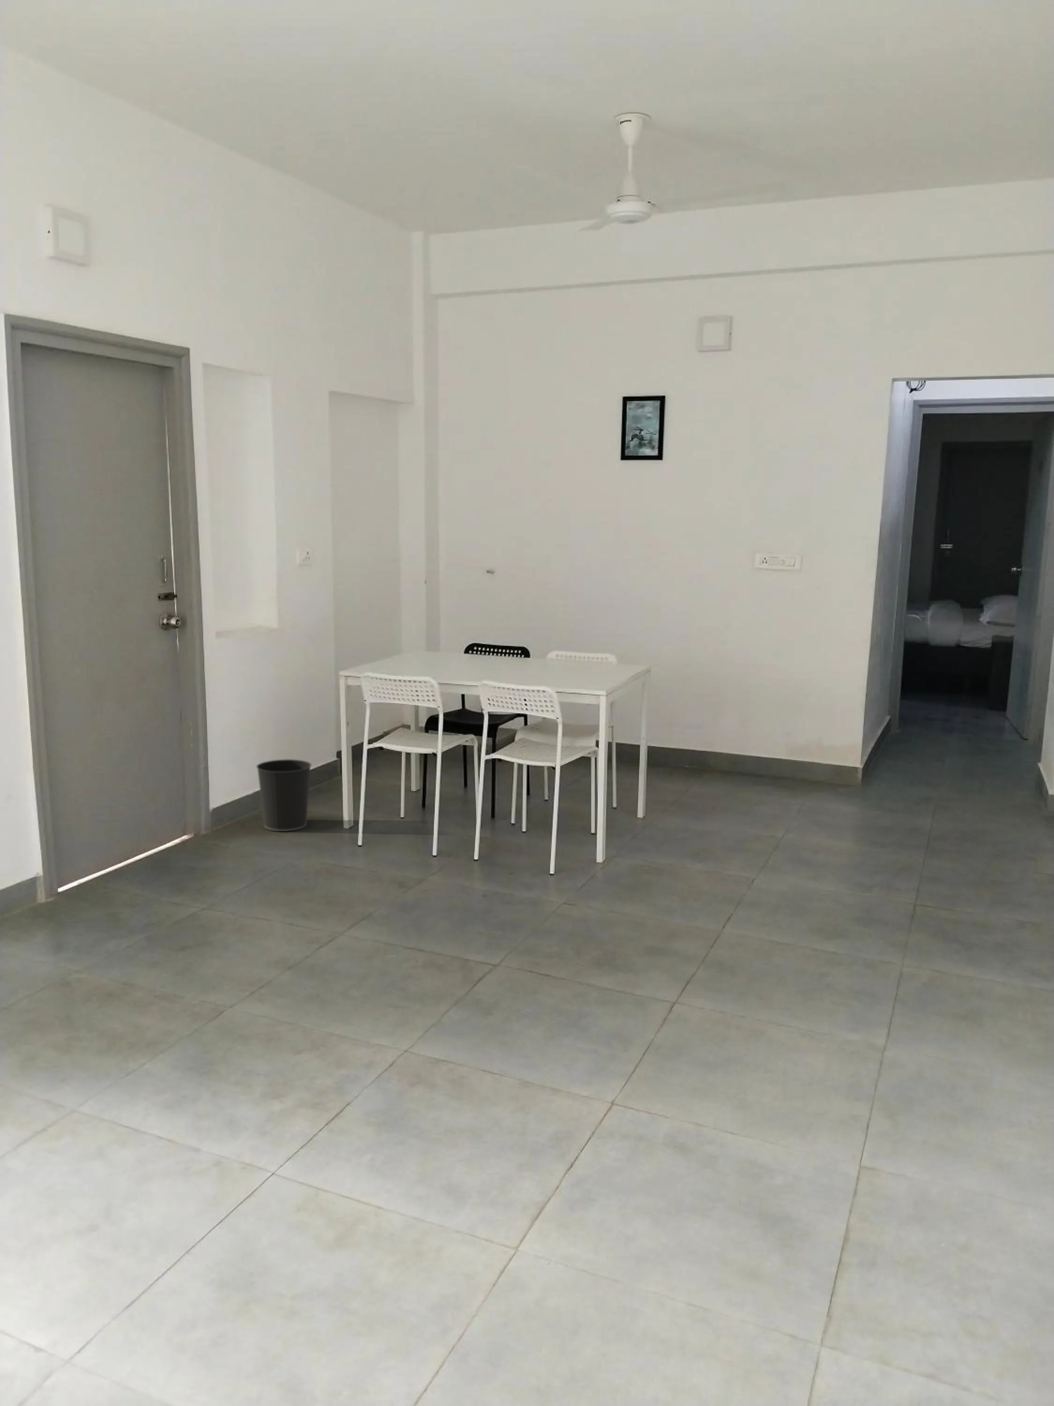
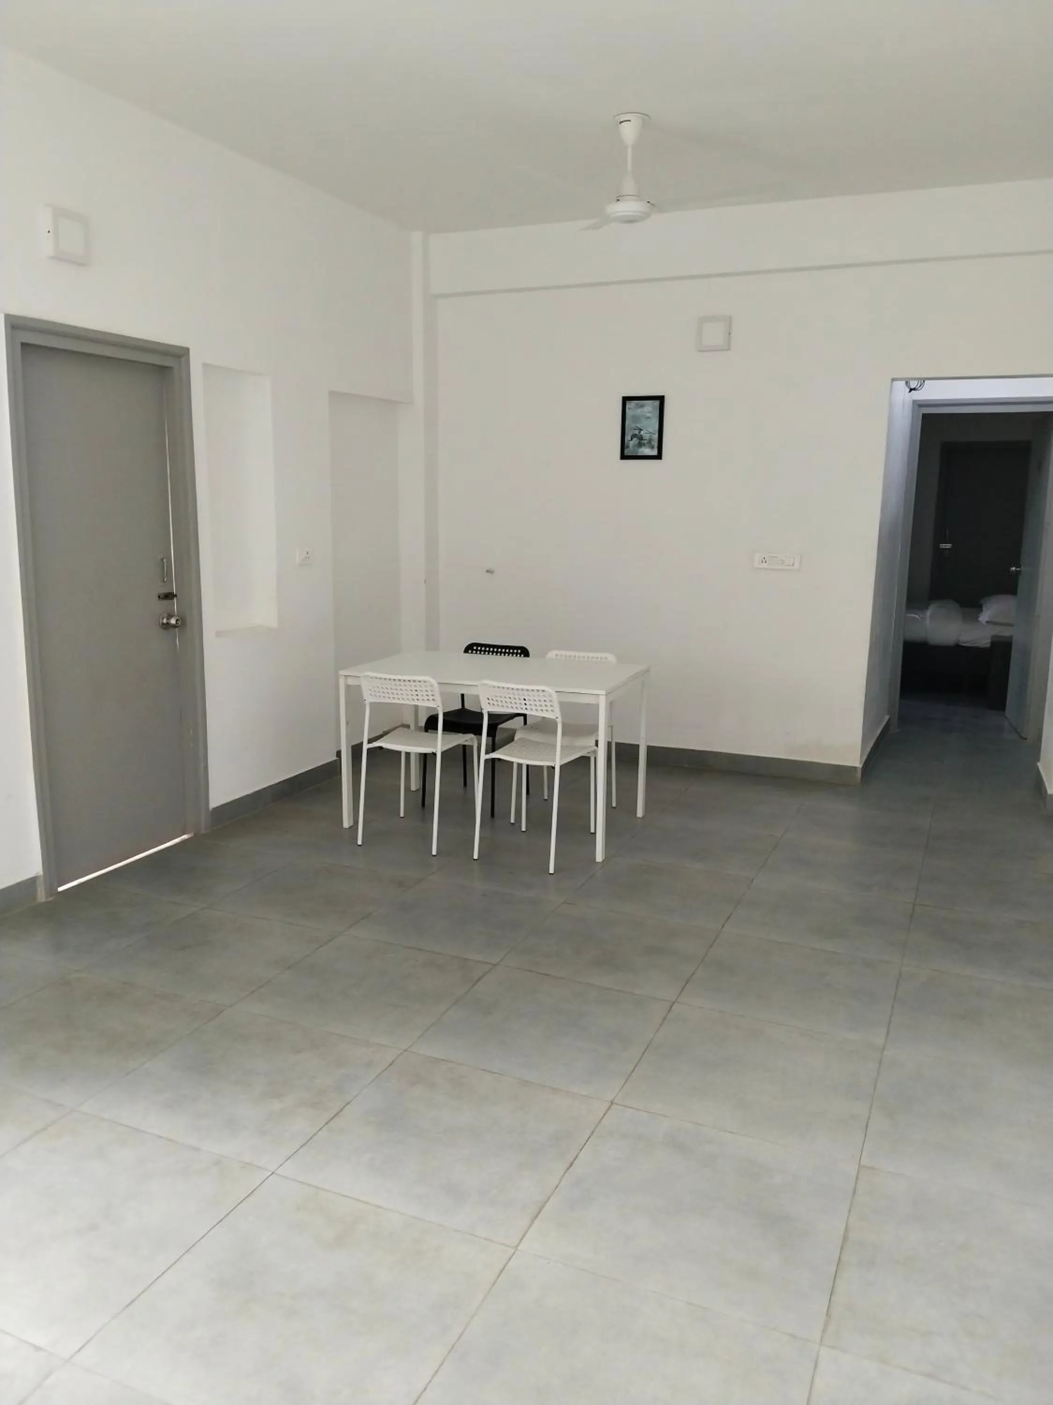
- wastebasket (285, 795)
